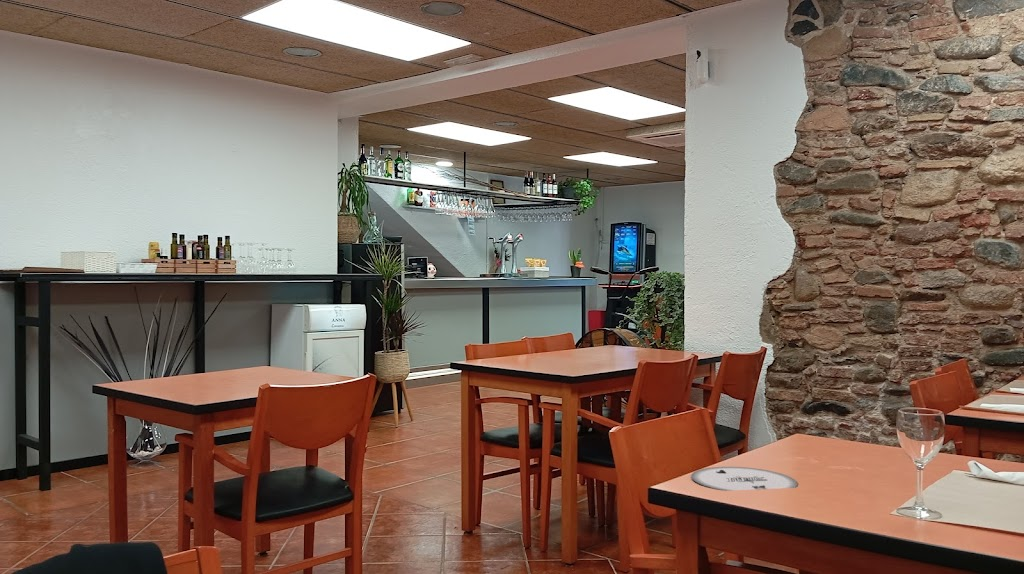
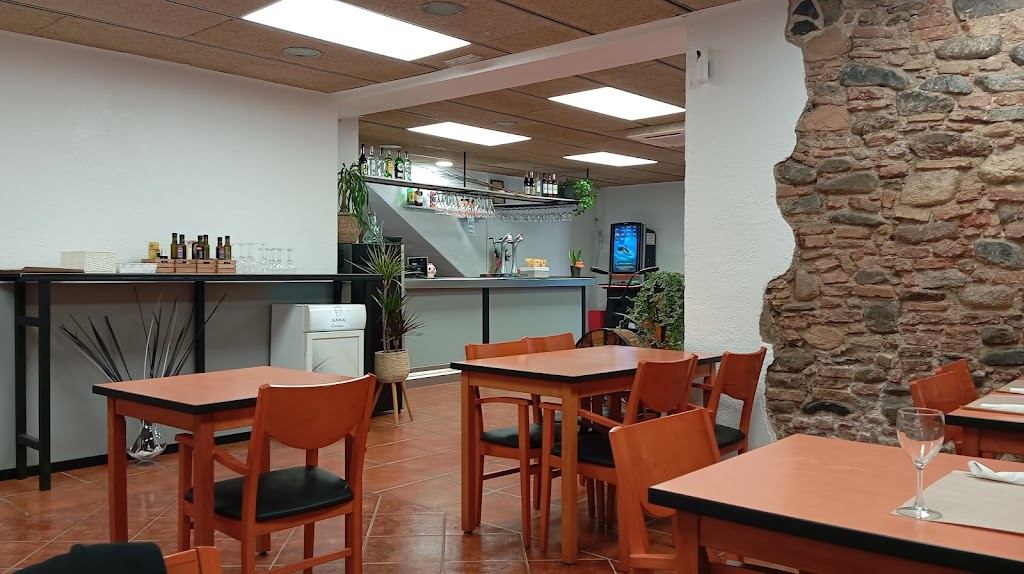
- plate (743, 478)
